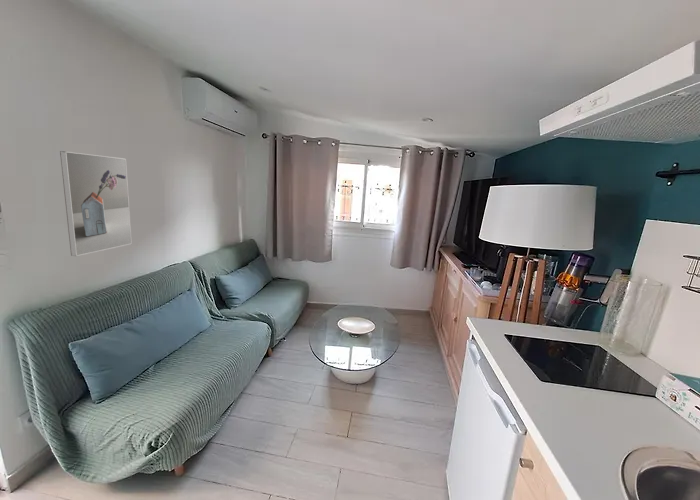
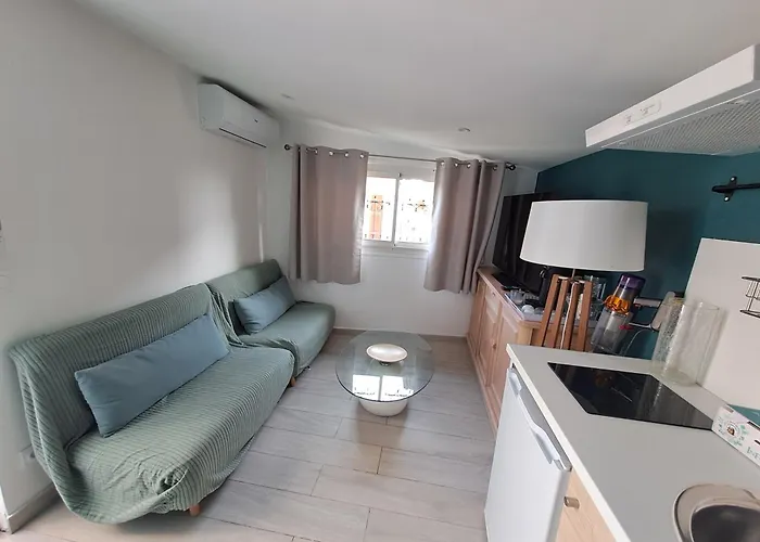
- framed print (100, 203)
